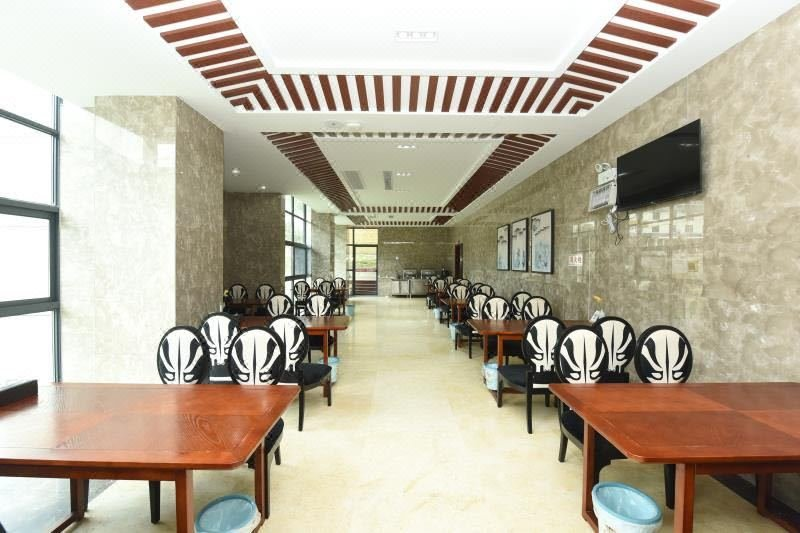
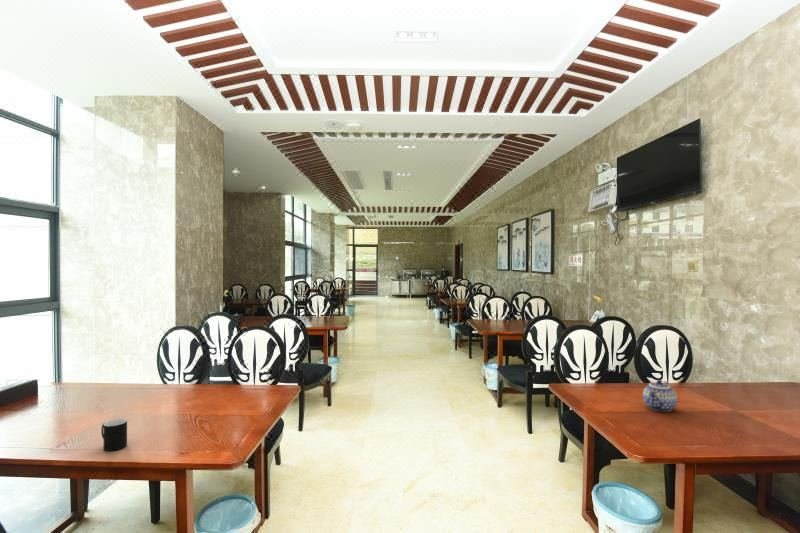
+ teapot (659, 394)
+ cup (112, 433)
